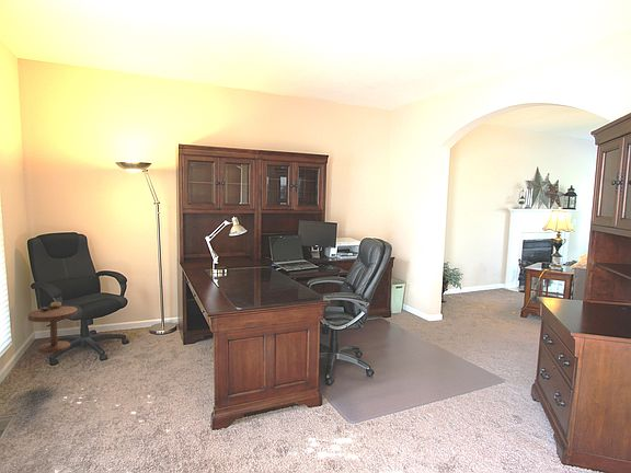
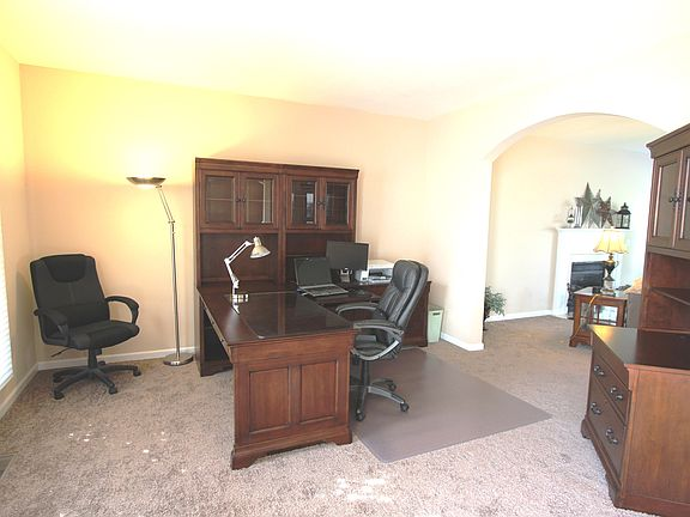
- side table (54, 344)
